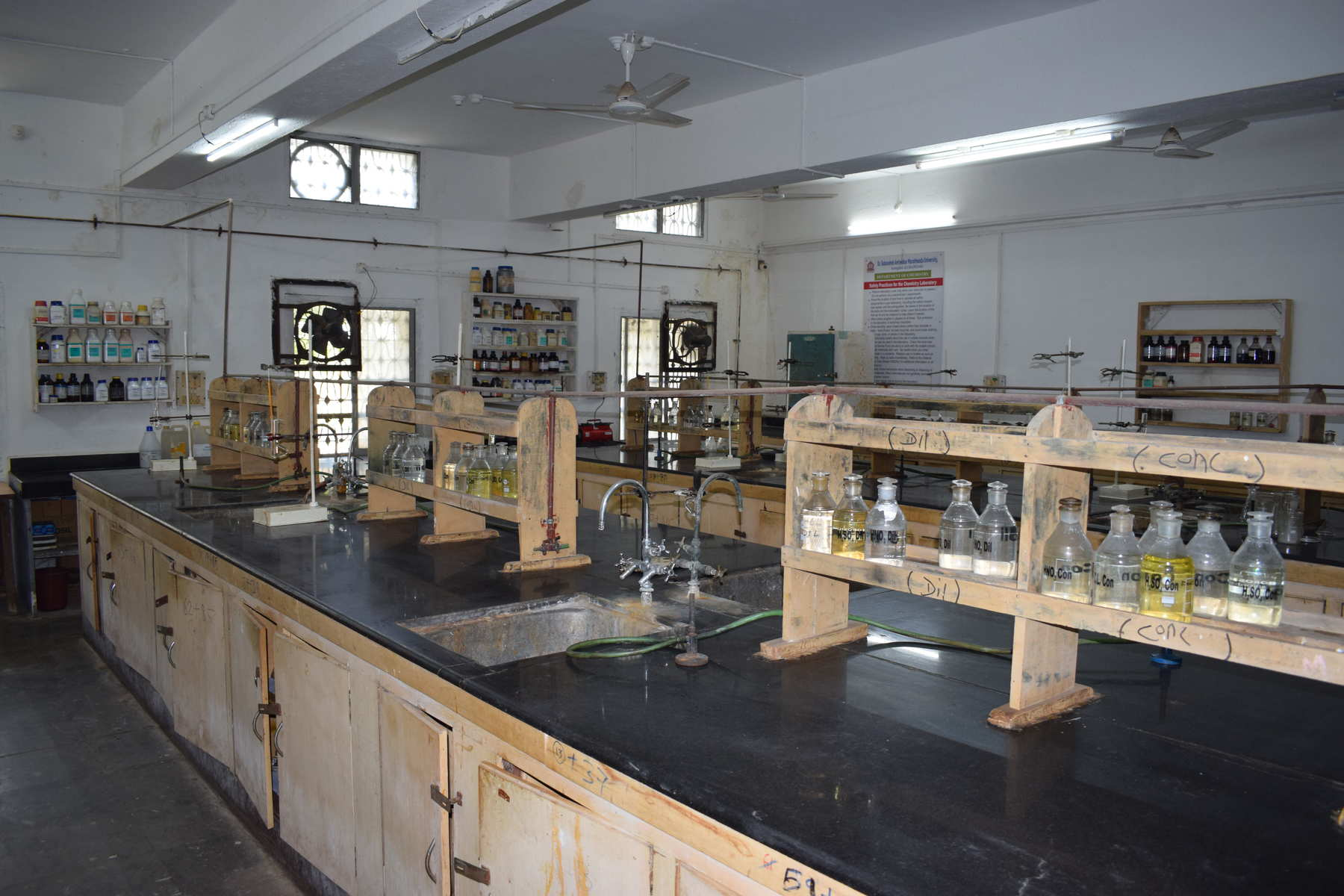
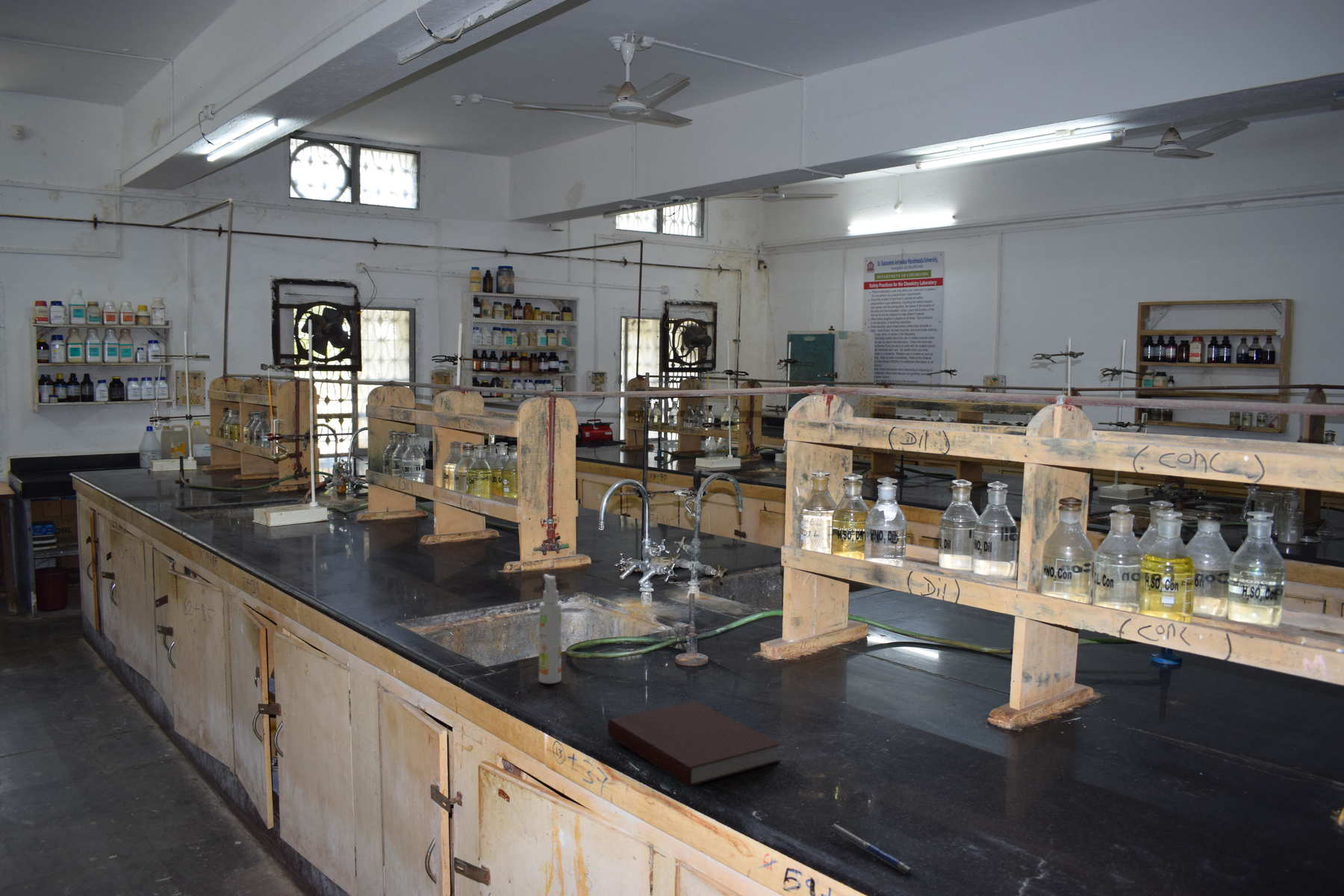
+ spray bottle (550, 628)
+ notebook (691, 739)
+ pen (868, 846)
